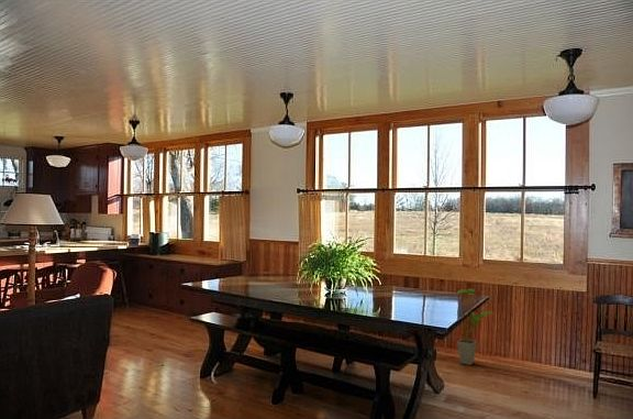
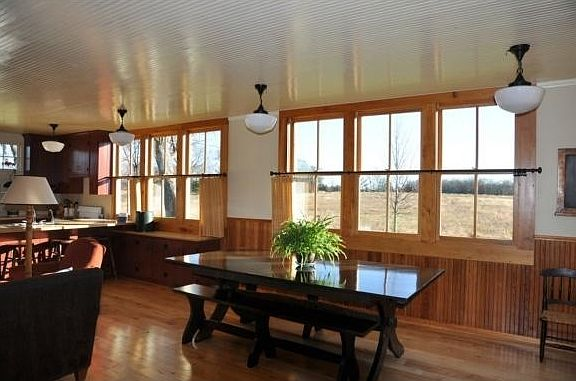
- house plant (471, 326)
